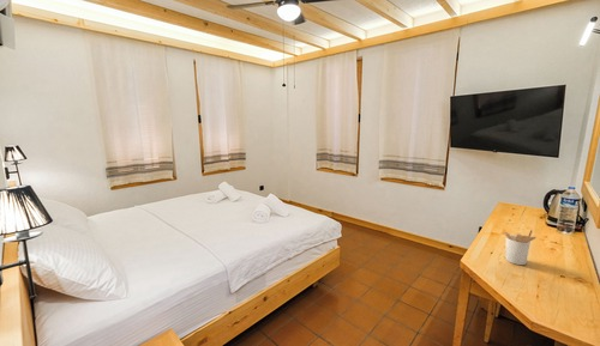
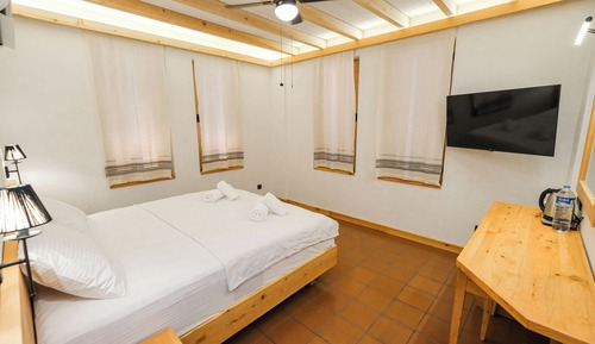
- utensil holder (520, 245)
